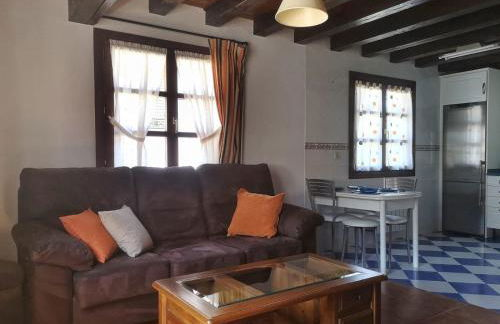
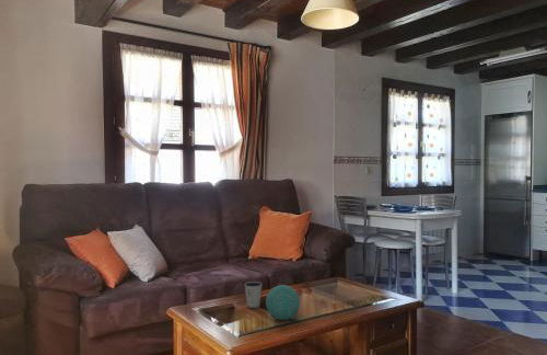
+ decorative ball (282, 302)
+ dixie cup (253, 295)
